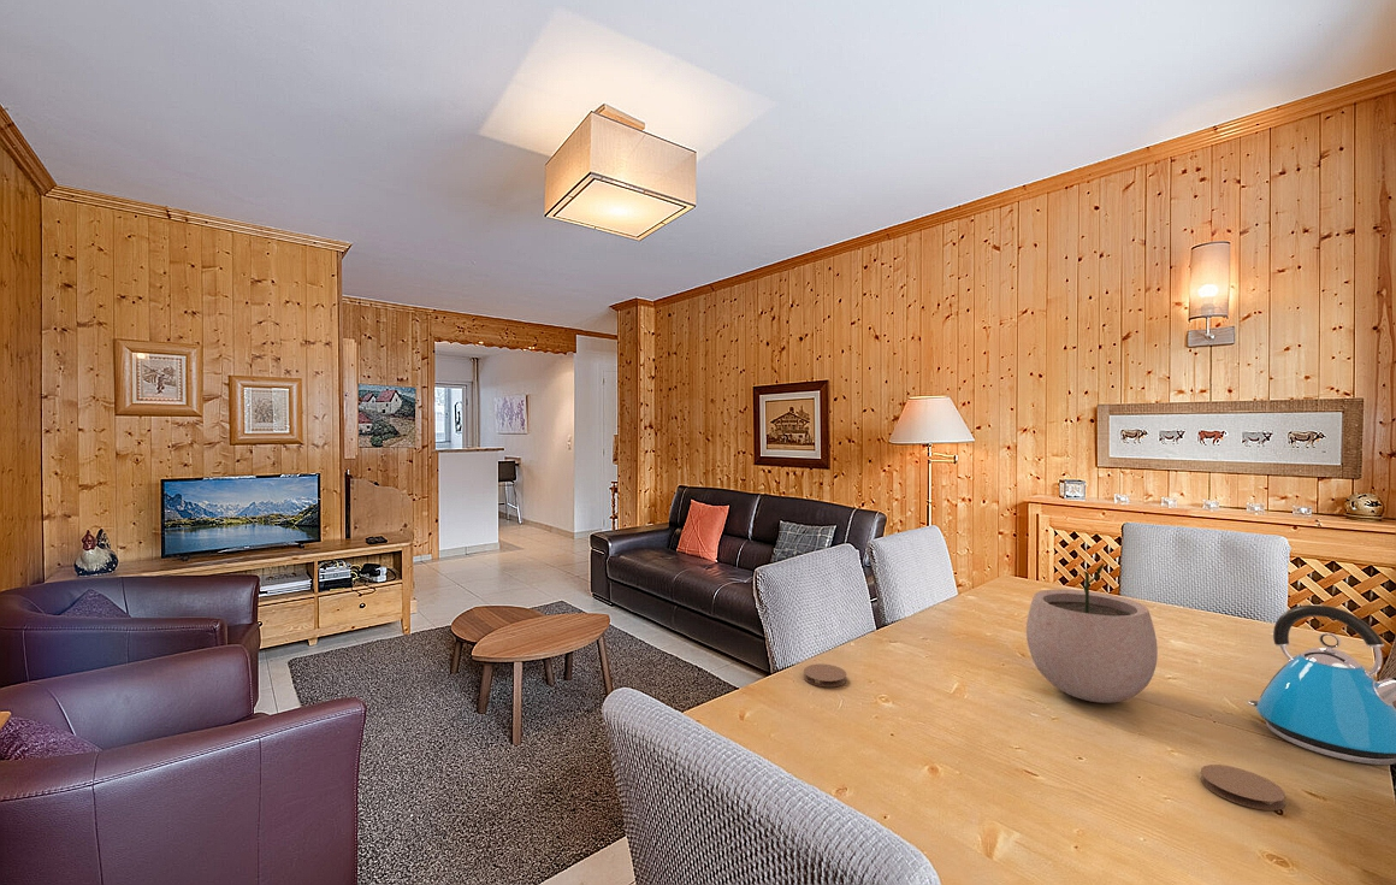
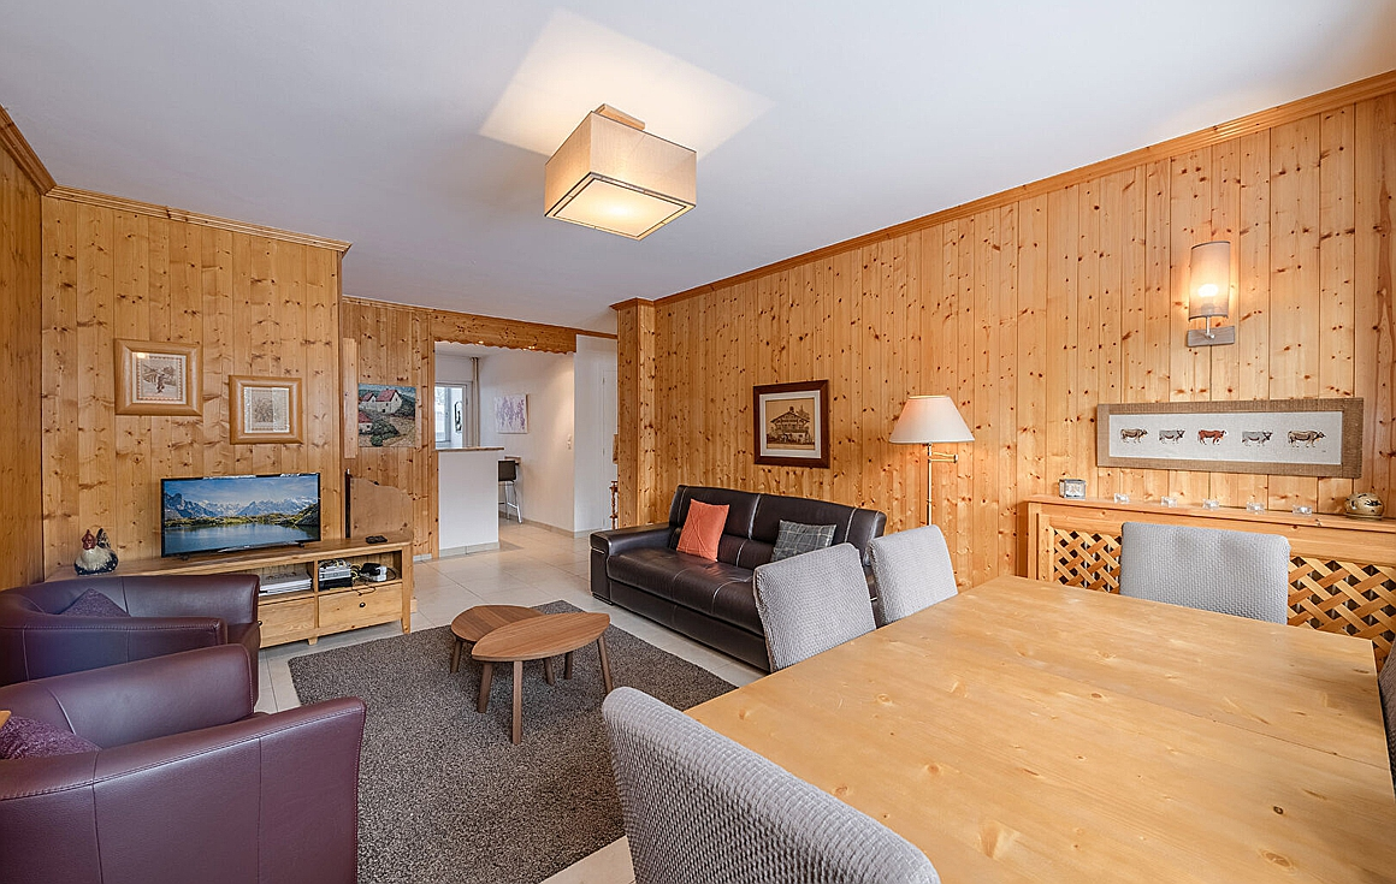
- coaster (1241, 786)
- kettle (1324, 671)
- coaster (824, 674)
- plant pot (1088, 627)
